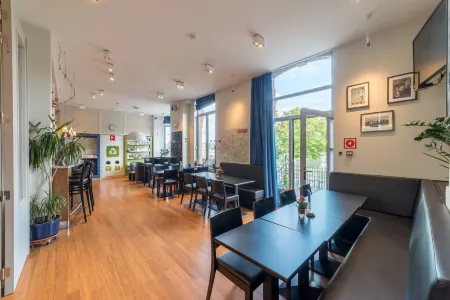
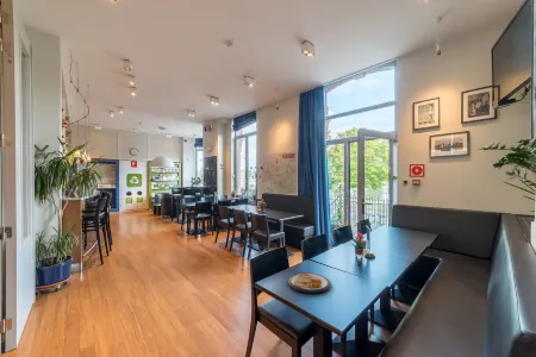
+ dish (308, 280)
